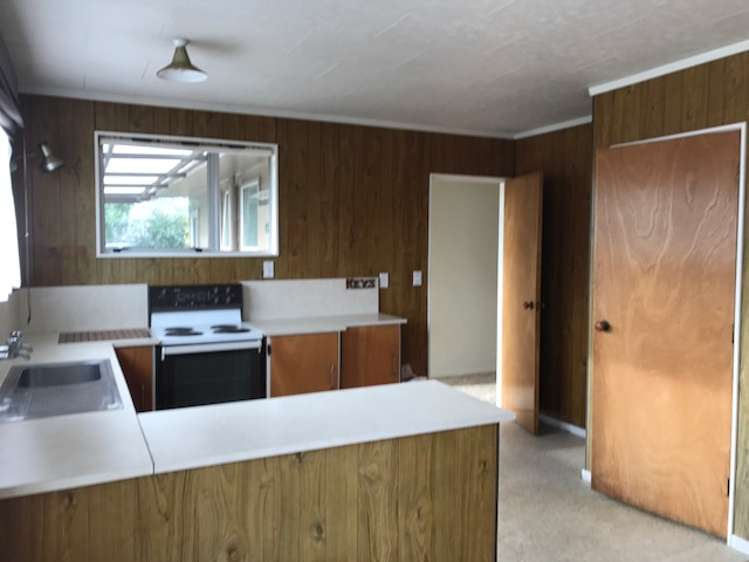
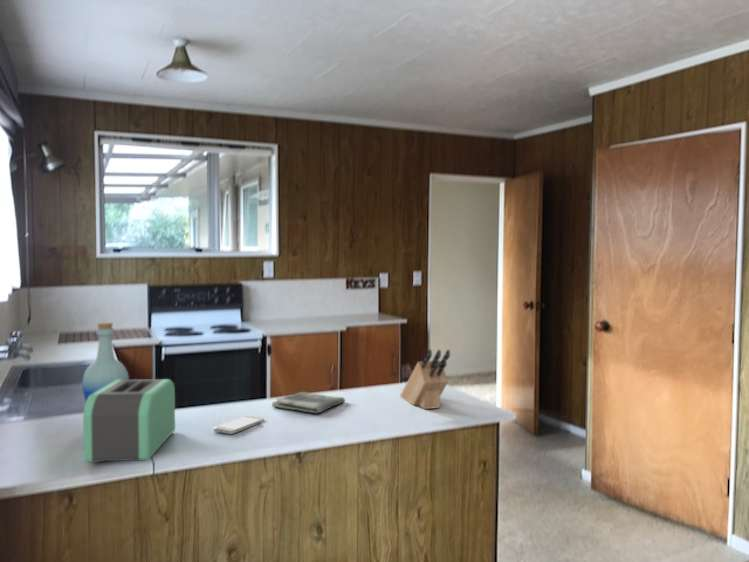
+ knife block (425, 374)
+ smartphone (239, 424)
+ bottle (105, 373)
+ toaster (133, 416)
+ dish towel (308, 400)
